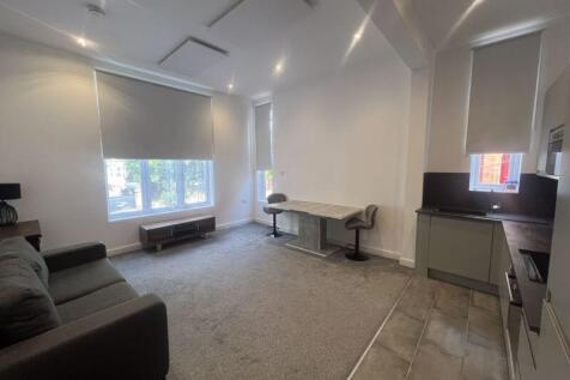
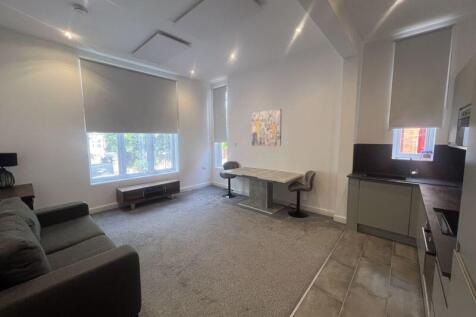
+ wall art (265, 128)
